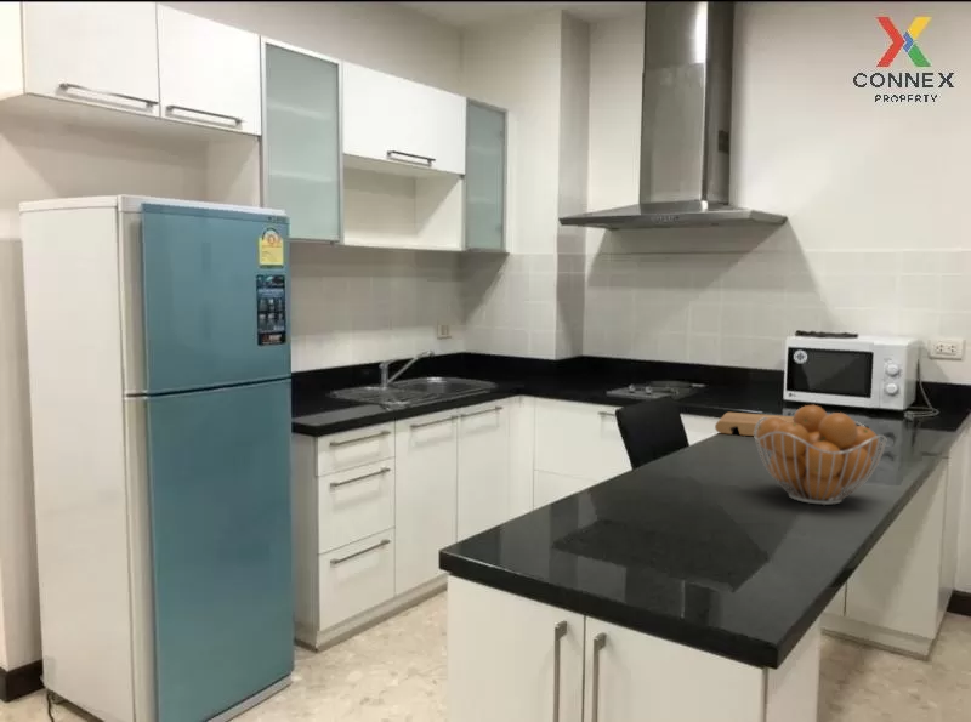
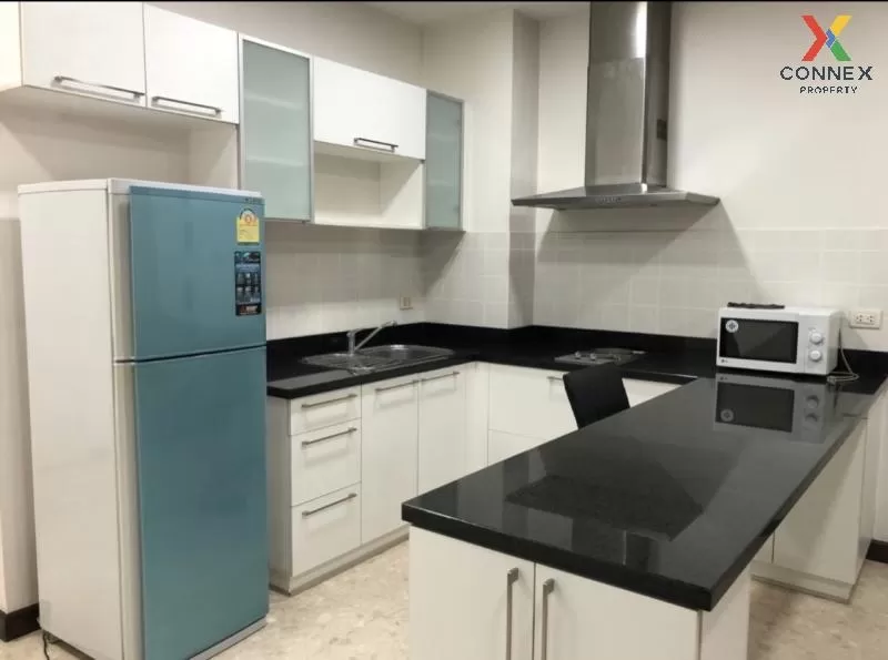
- cutting board (773, 416)
- fruit basket (817, 453)
